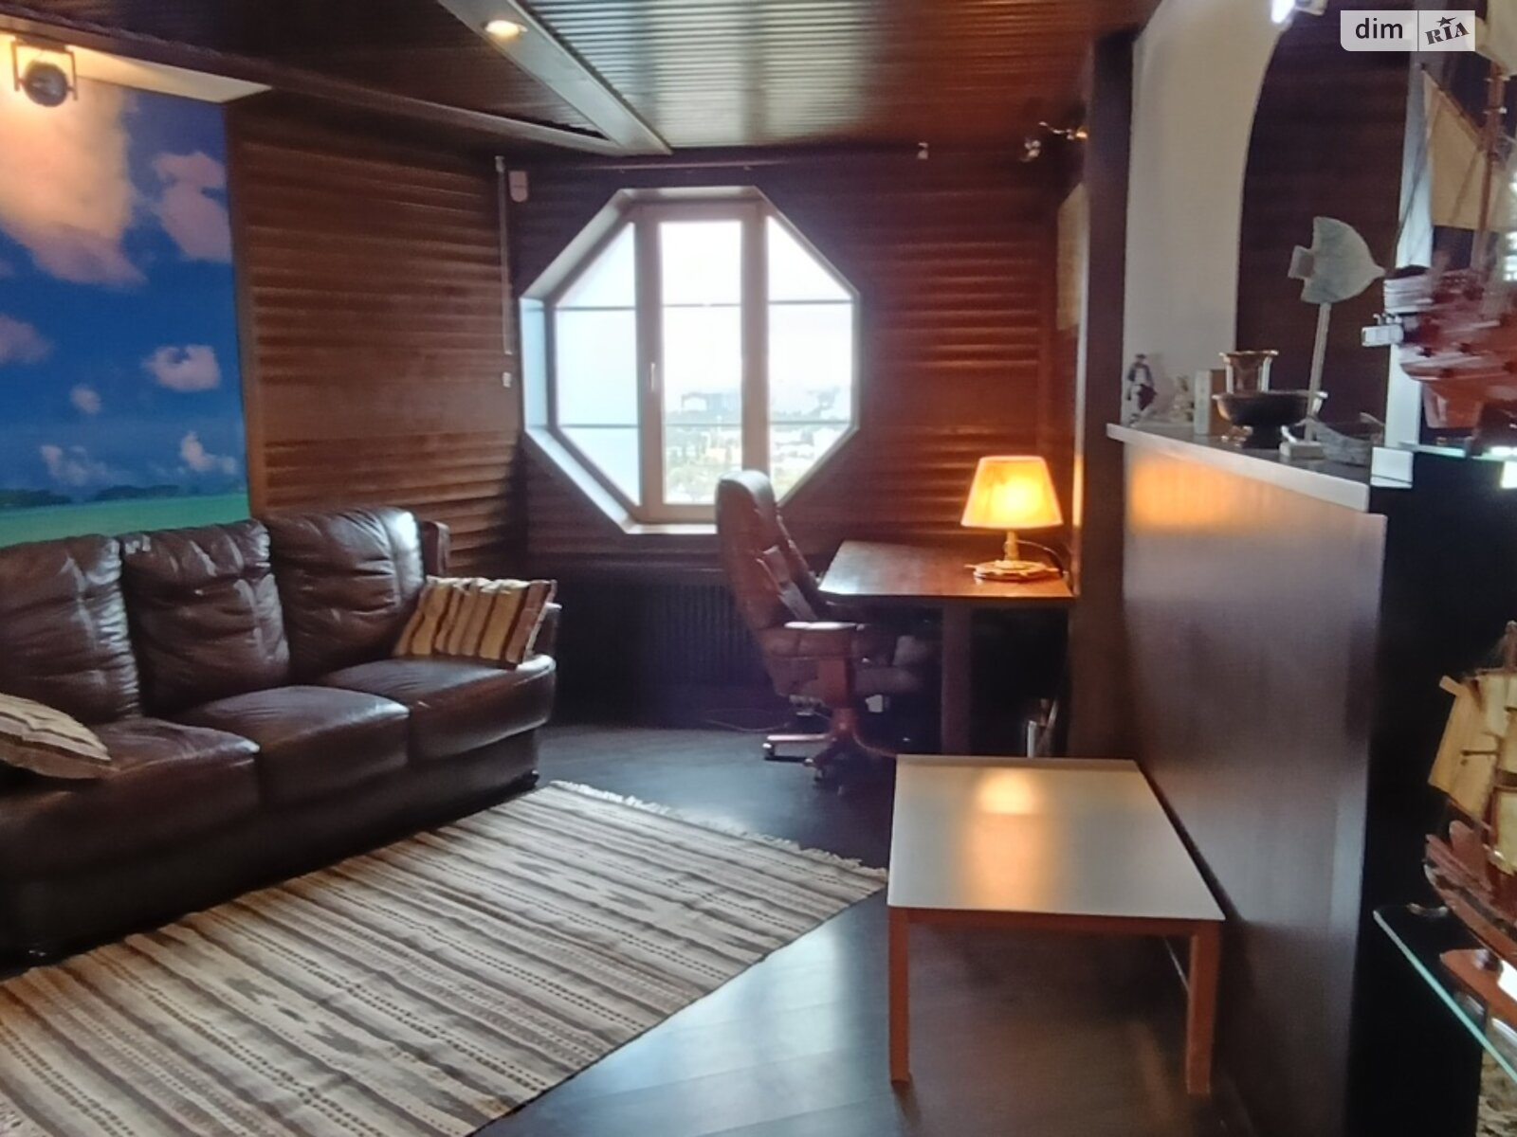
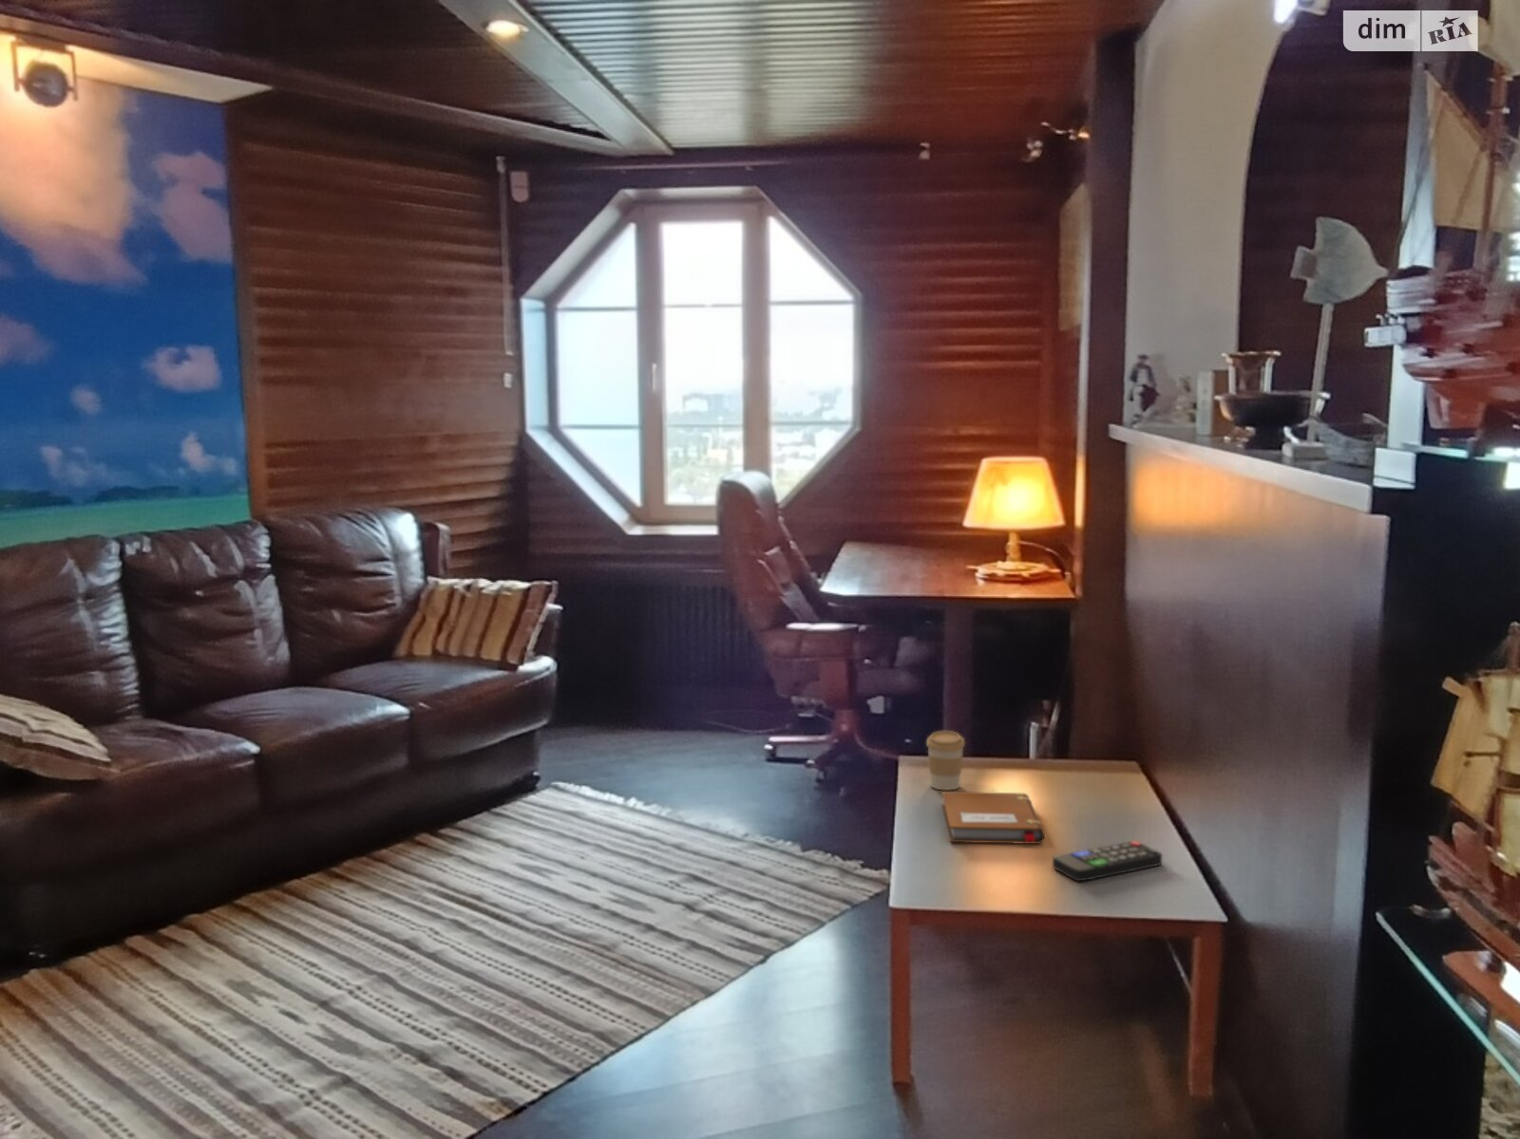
+ remote control (1107, 859)
+ notebook (991, 817)
+ coffee cup (946, 760)
